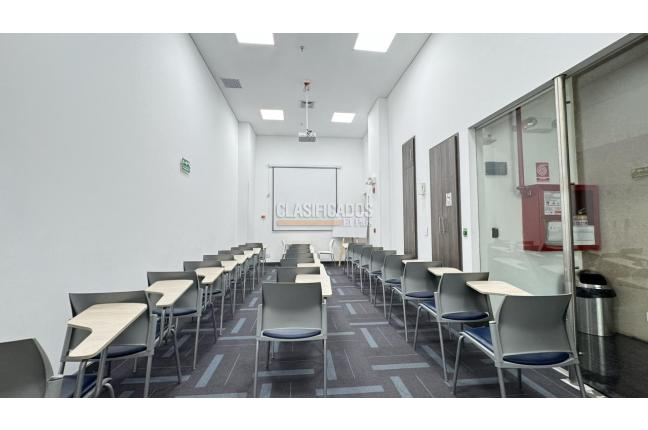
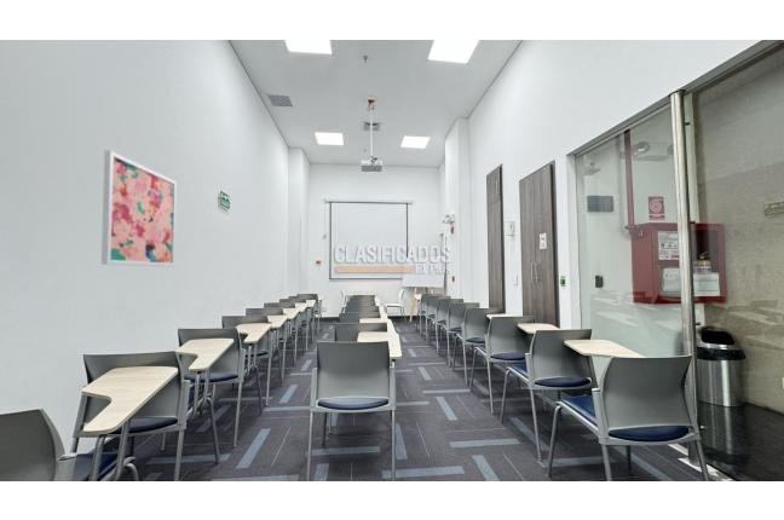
+ wall art (144, 216)
